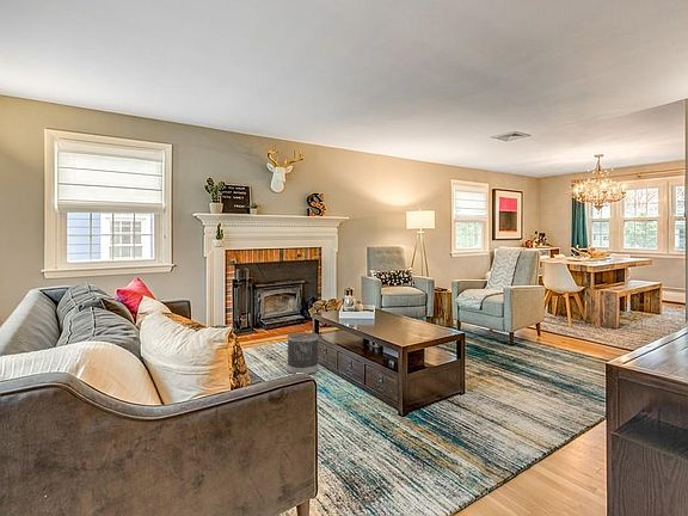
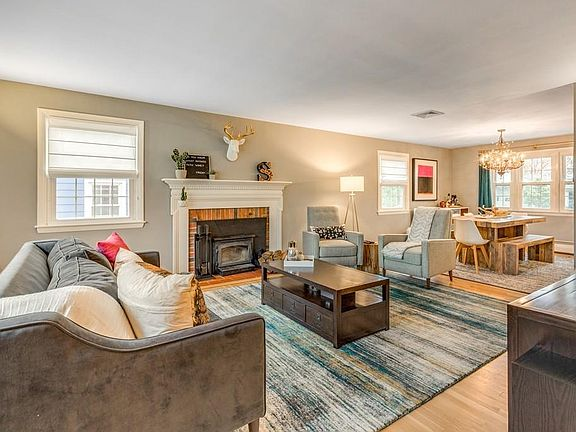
- wastebasket (302, 352)
